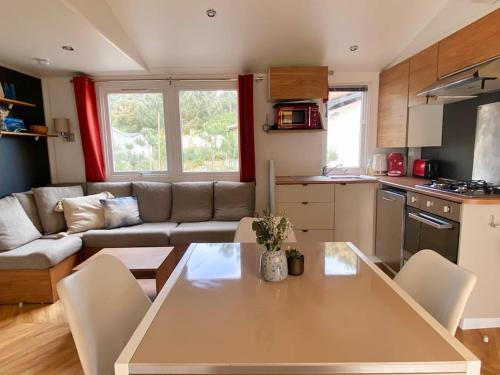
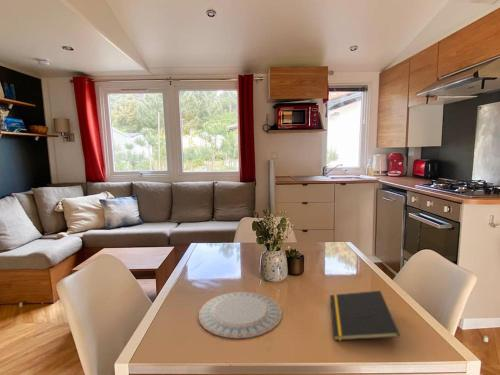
+ chinaware (240, 310)
+ notepad (359, 313)
